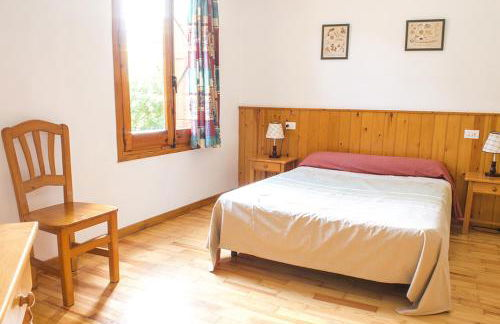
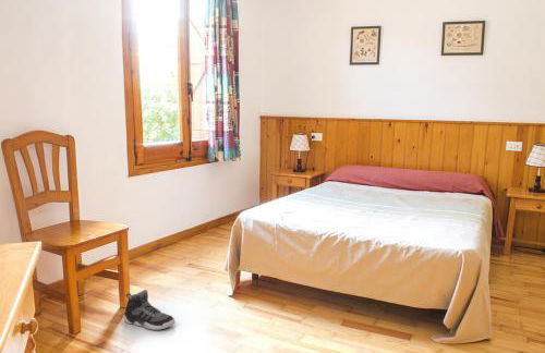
+ sneaker (147, 308)
